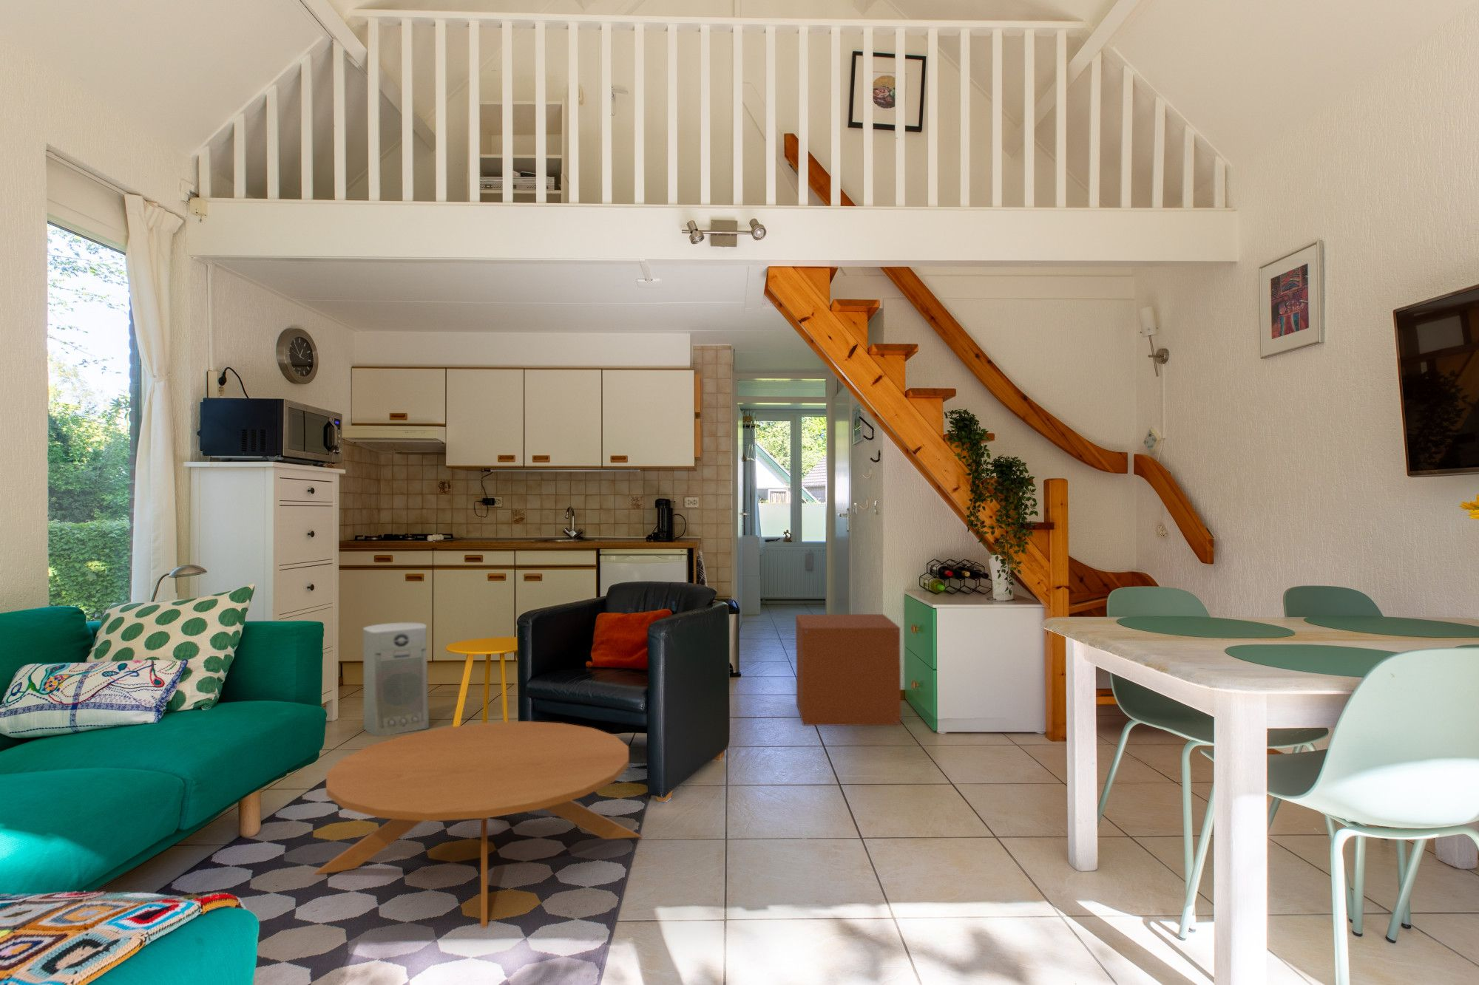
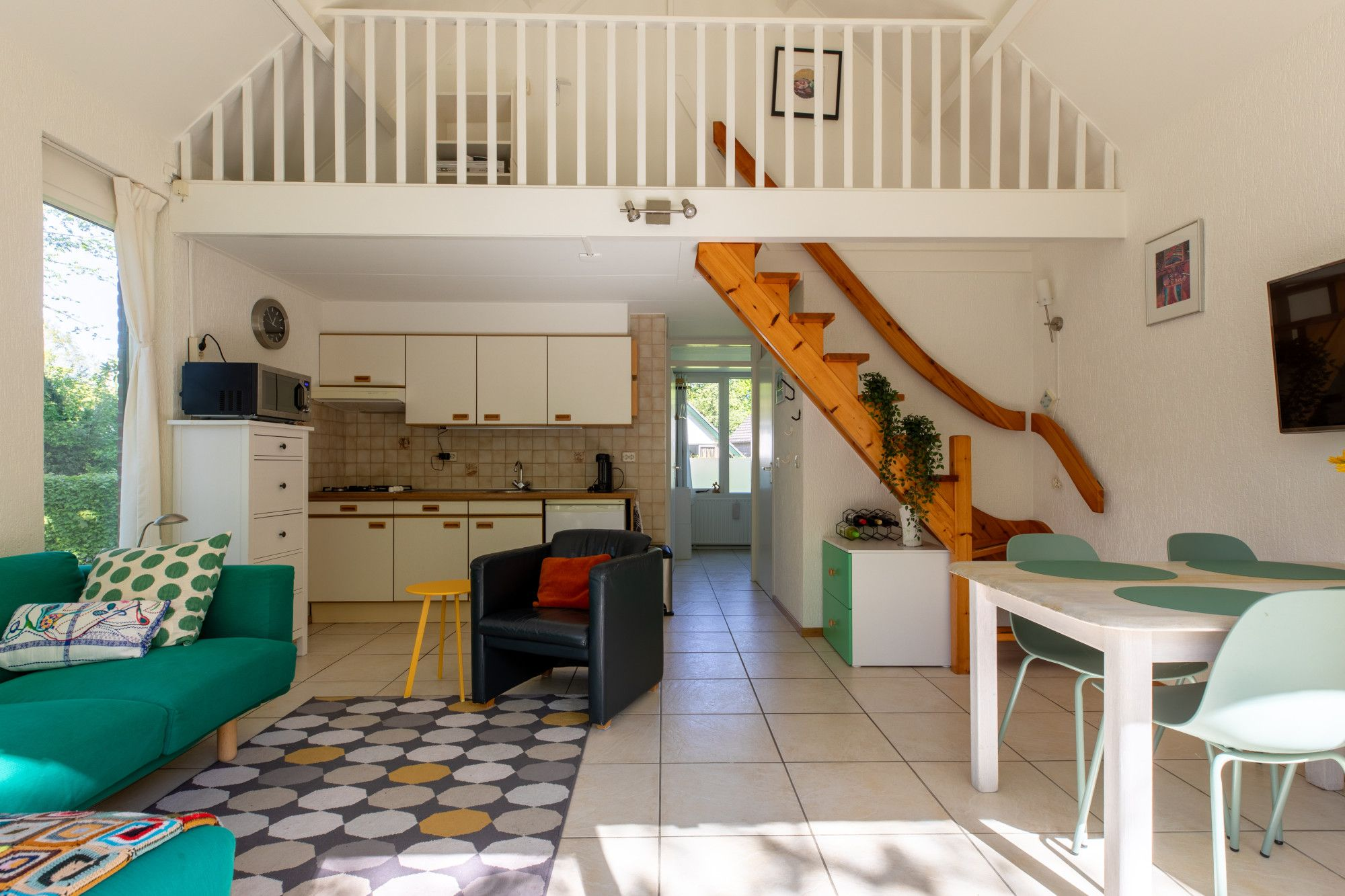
- fan (395, 675)
- cardboard box (846, 666)
- coffee table (484, 807)
